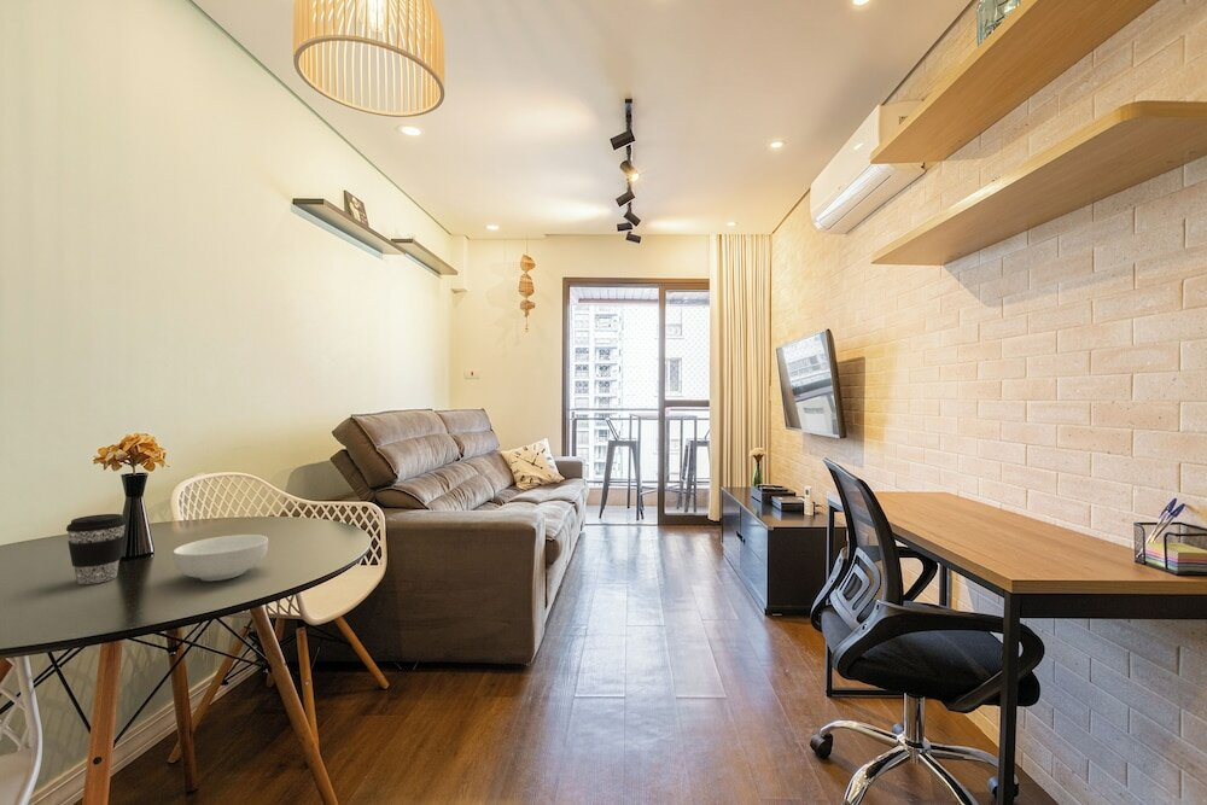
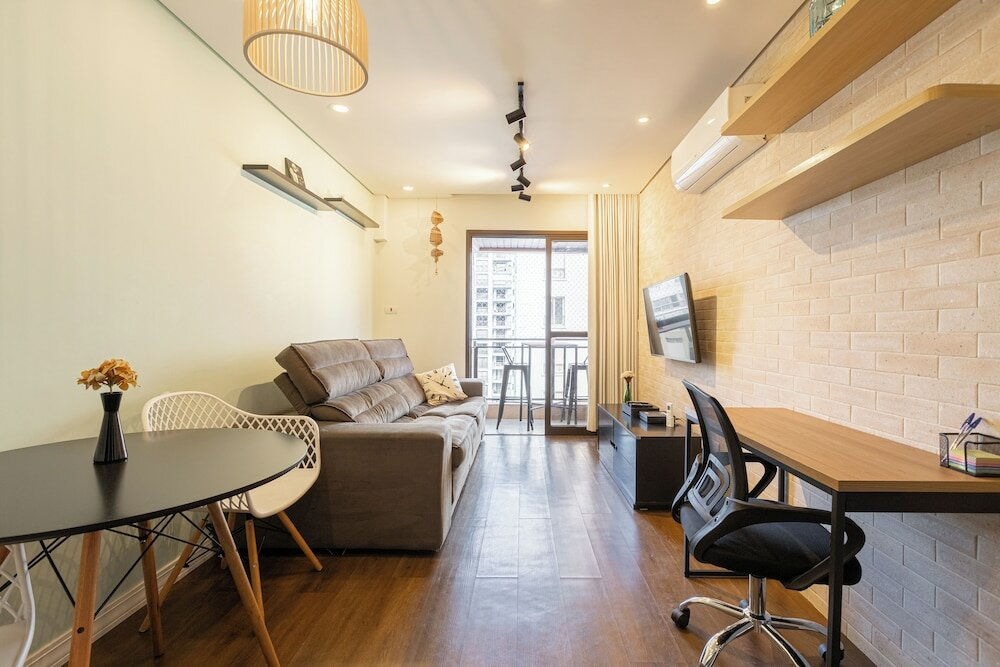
- cereal bowl (222, 559)
- coffee cup (97, 548)
